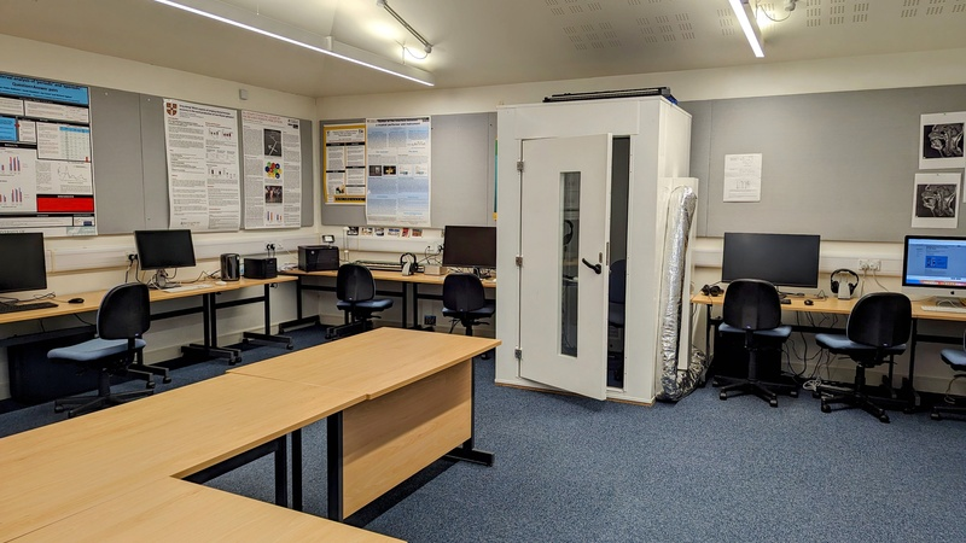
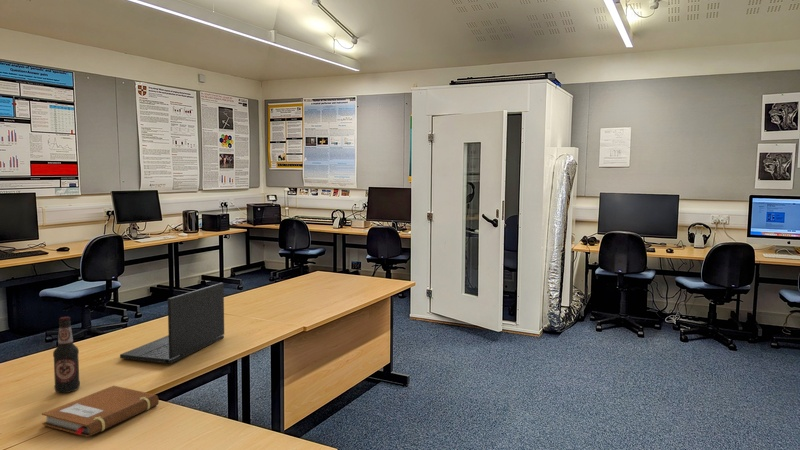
+ notebook (101, 410)
+ laptop (174, 318)
+ bottle (66, 354)
